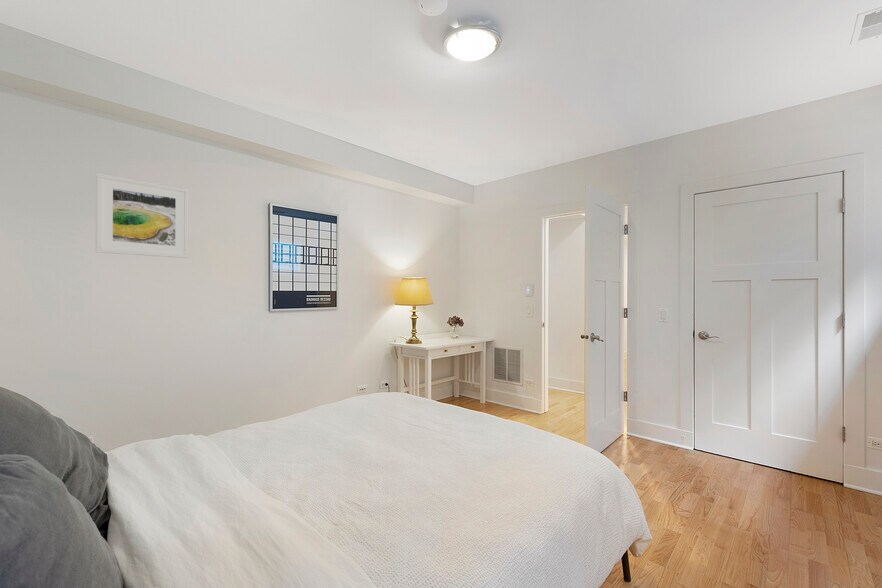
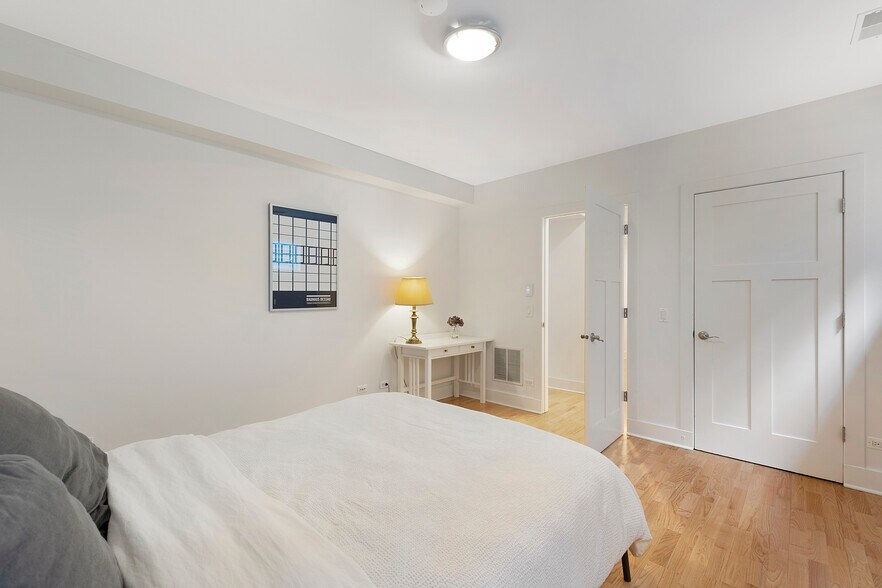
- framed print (145, 218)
